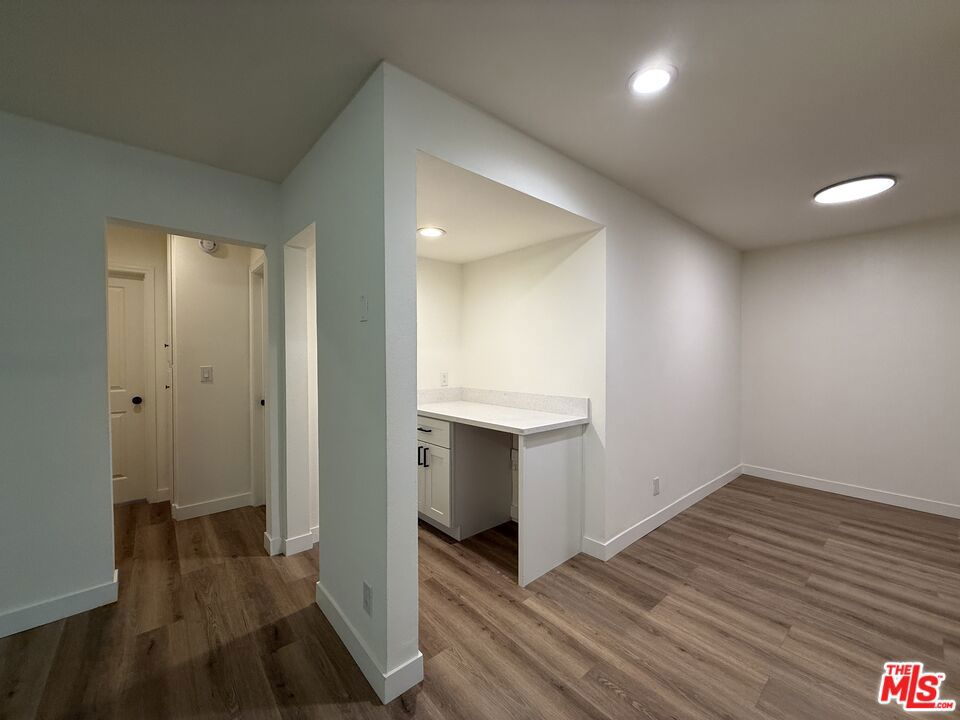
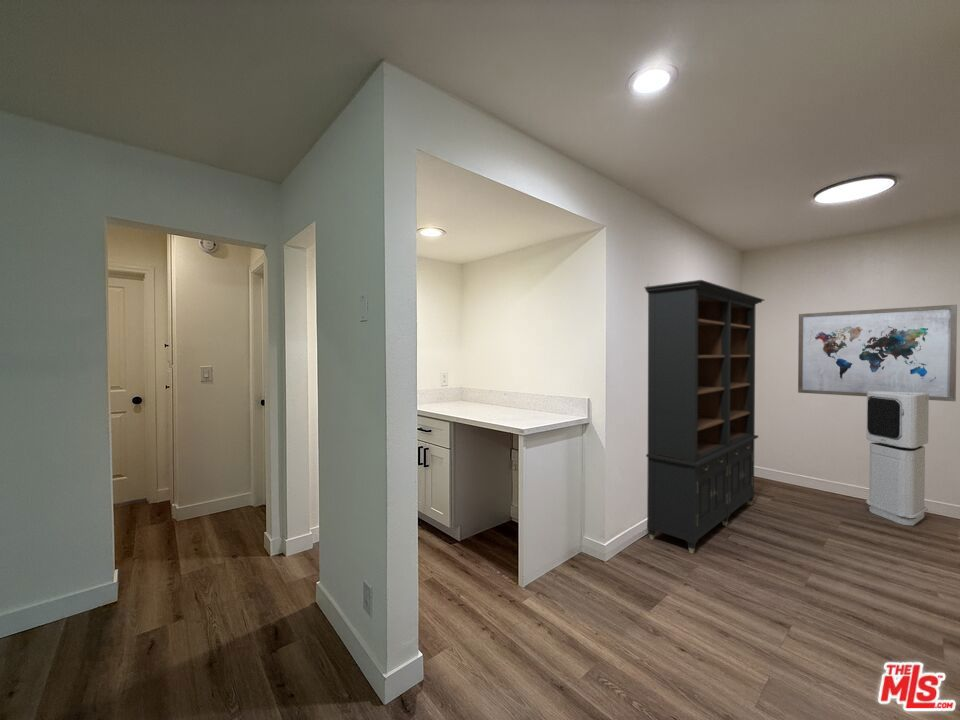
+ bookcase (710, 405)
+ air purifier (904, 455)
+ wall art (869, 353)
